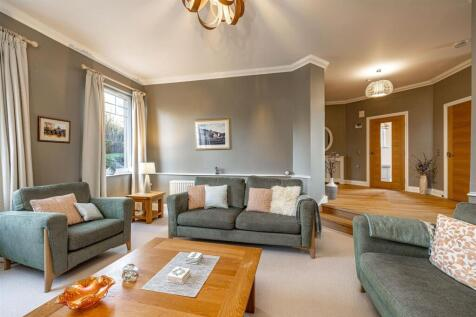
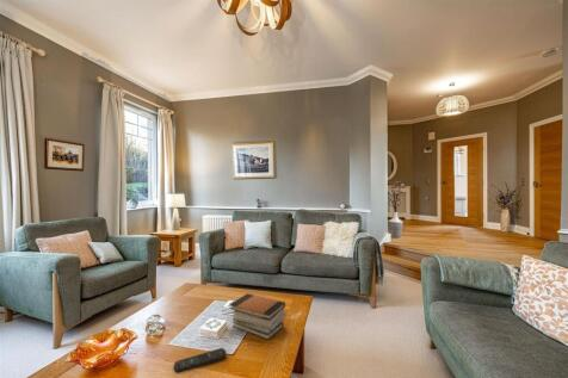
+ book stack (258, 315)
+ remote control (200, 359)
